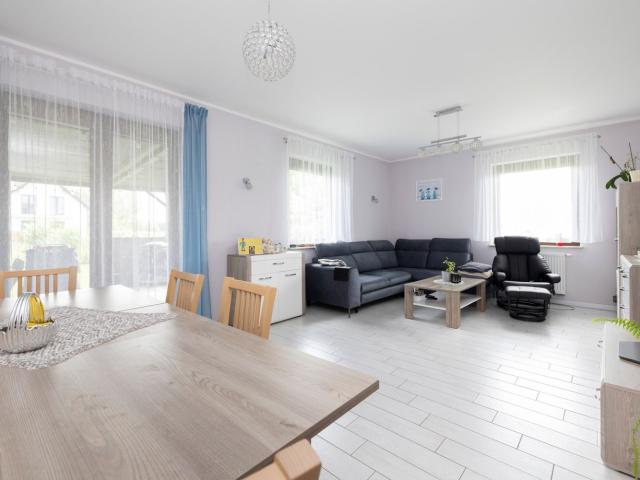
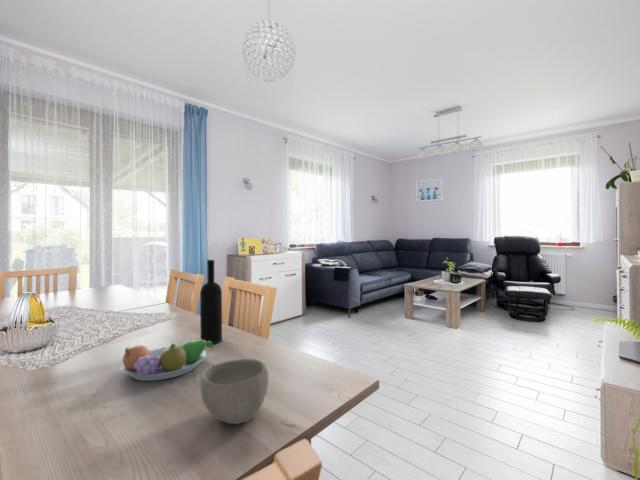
+ bowl (235, 391)
+ wine bottle (211, 300)
+ fruit bowl (168, 351)
